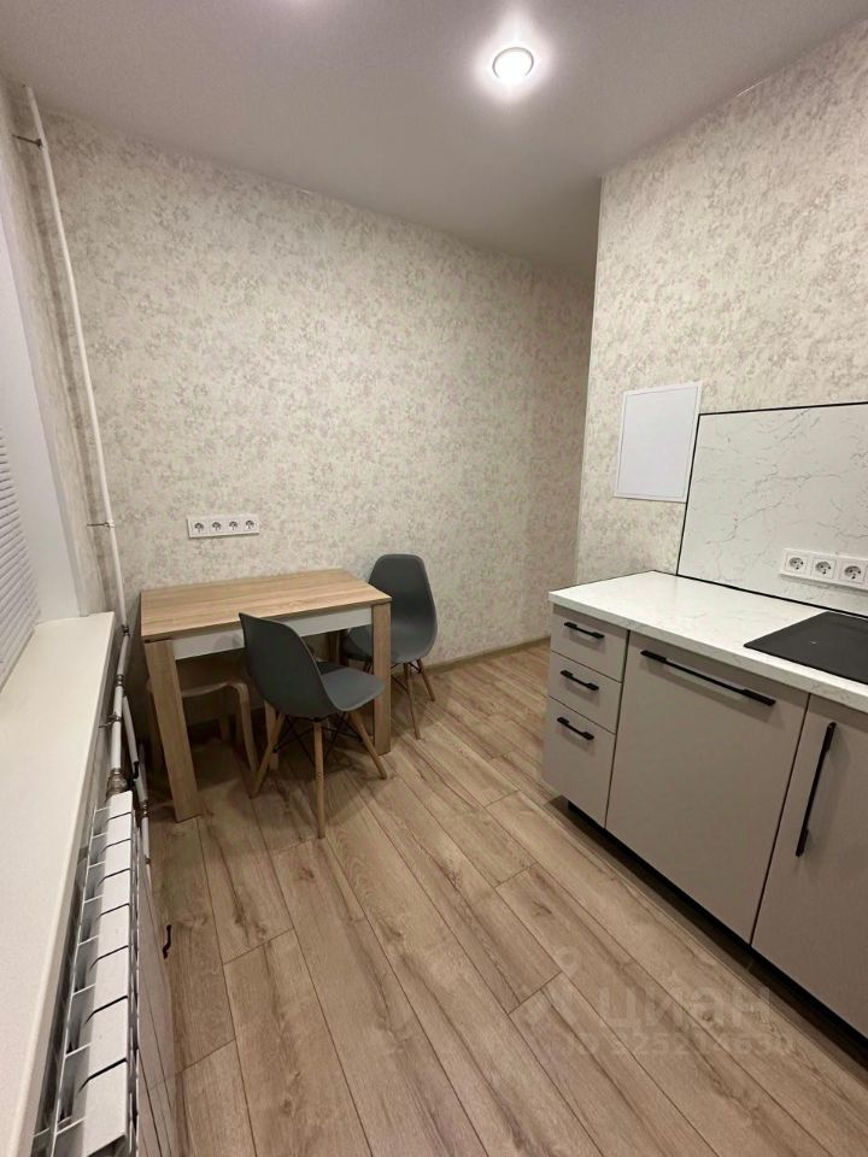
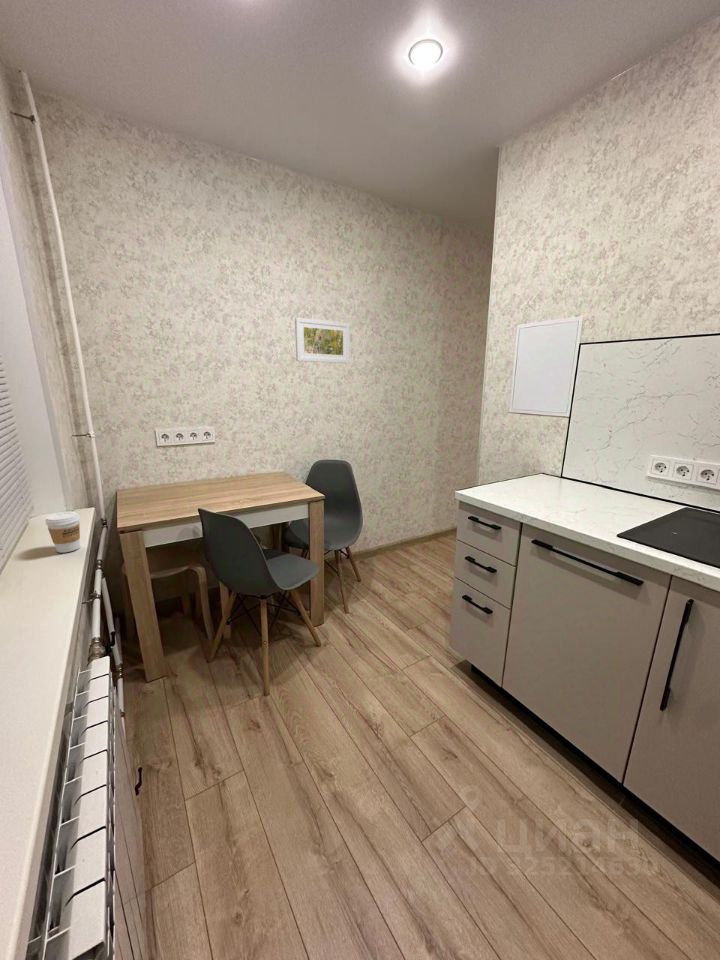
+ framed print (323, 341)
+ coffee cup (65, 531)
